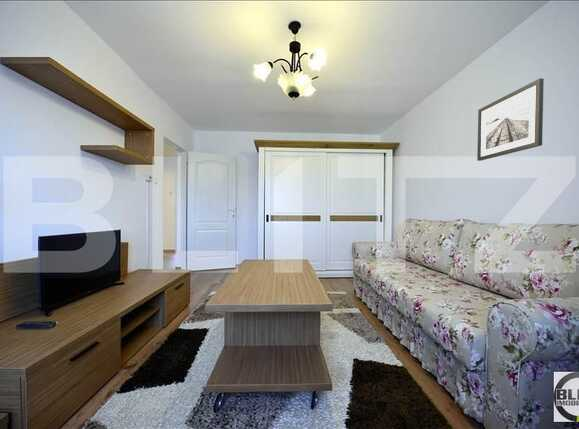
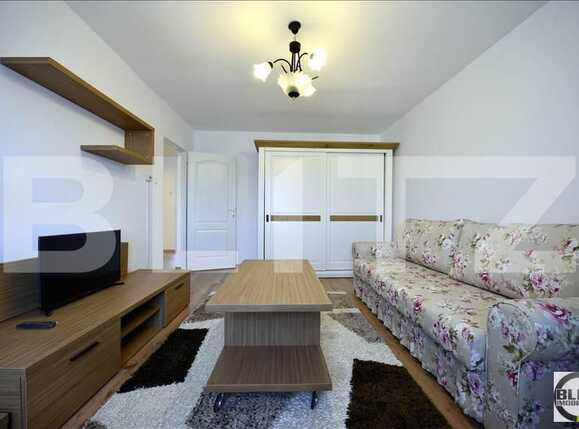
- wall art (506, 125)
